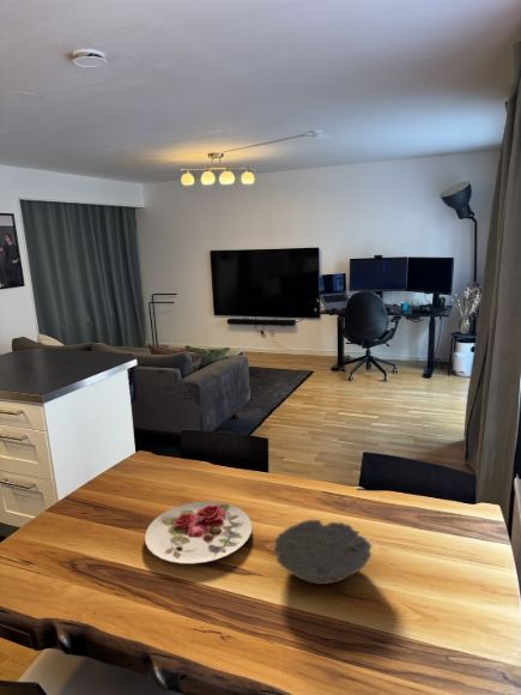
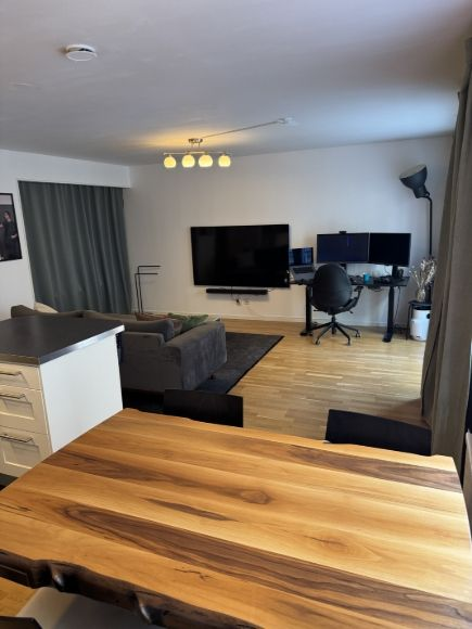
- plate (199, 528)
- bowl (321, 555)
